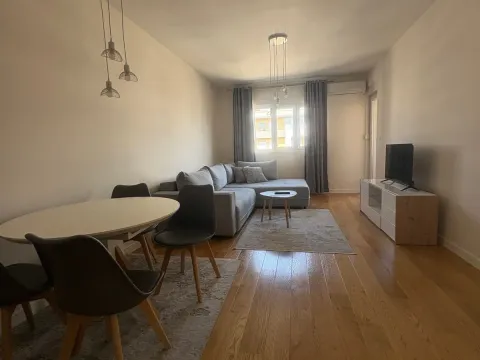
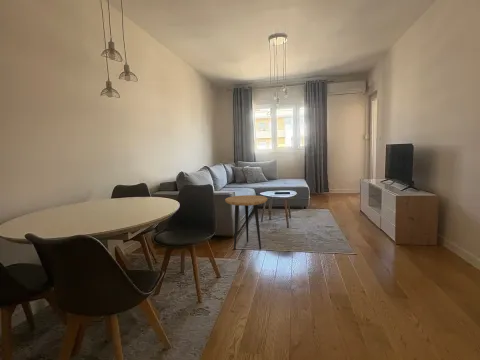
+ side table (246, 222)
